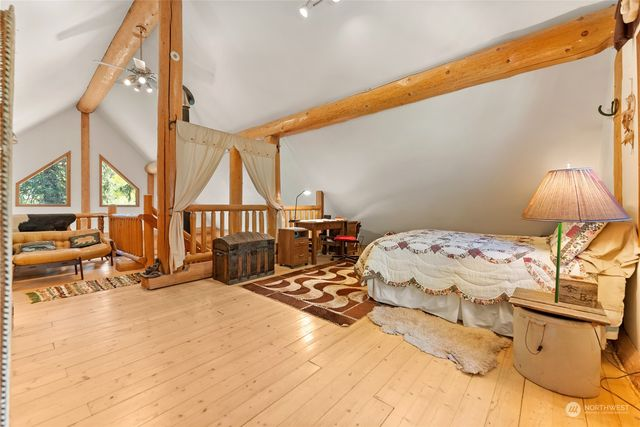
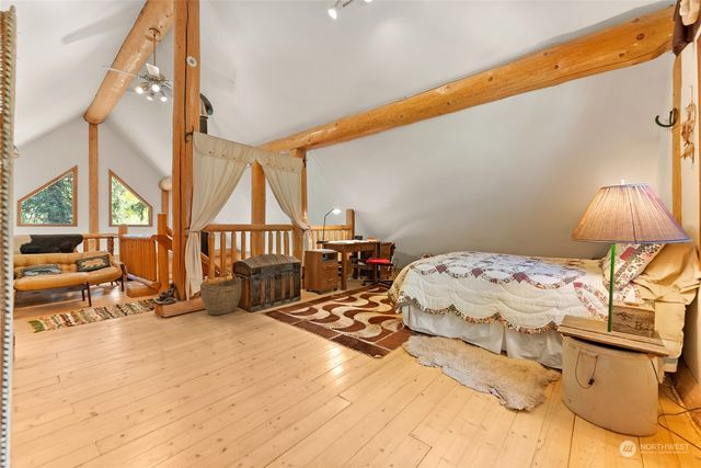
+ woven basket (221, 290)
